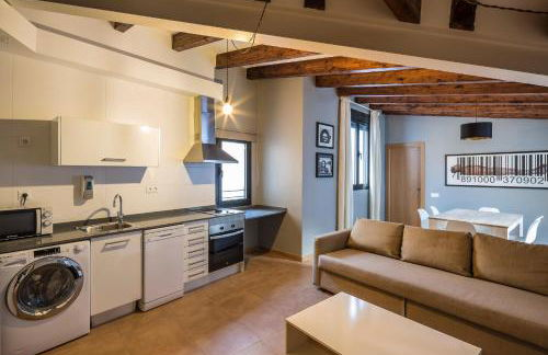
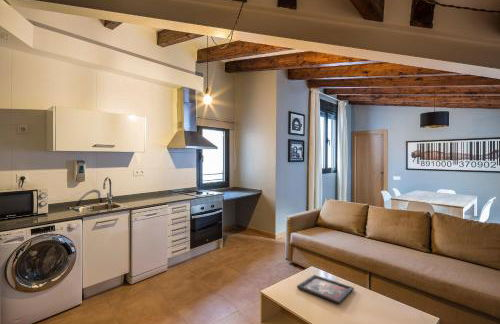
+ decorative tray (325, 287)
